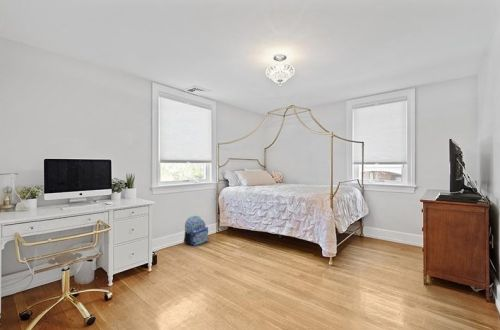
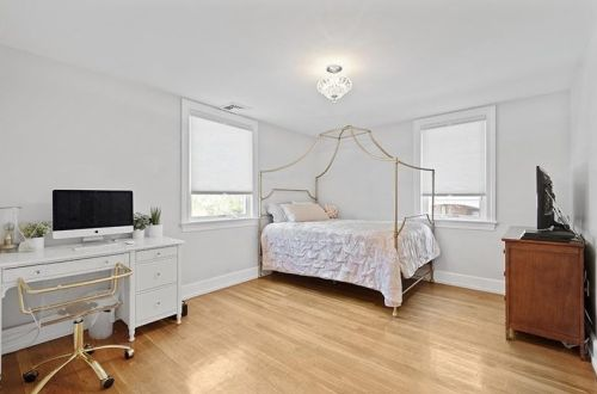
- backpack (196, 229)
